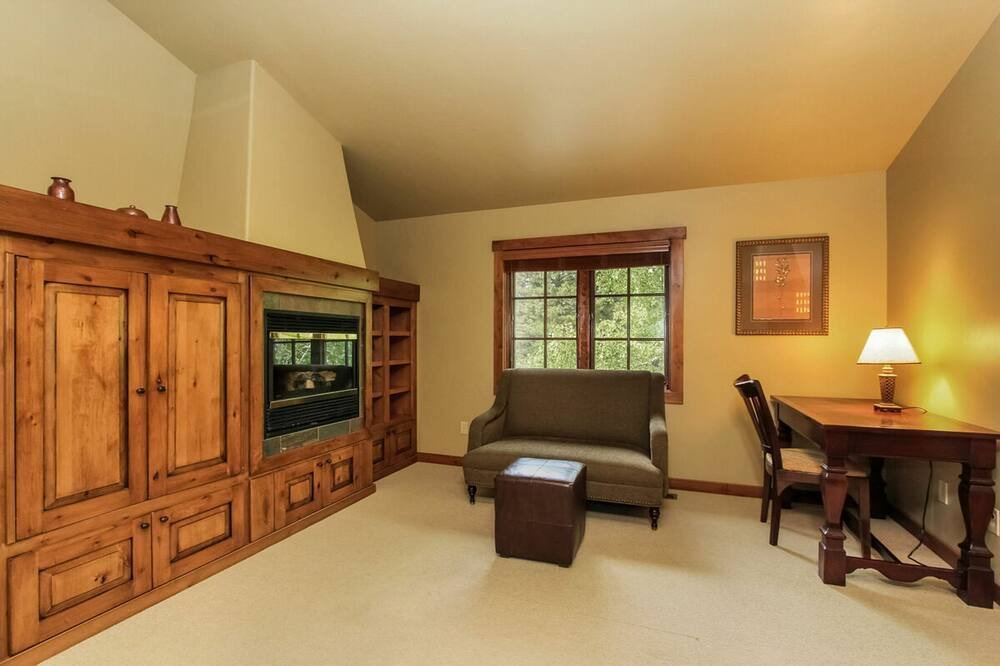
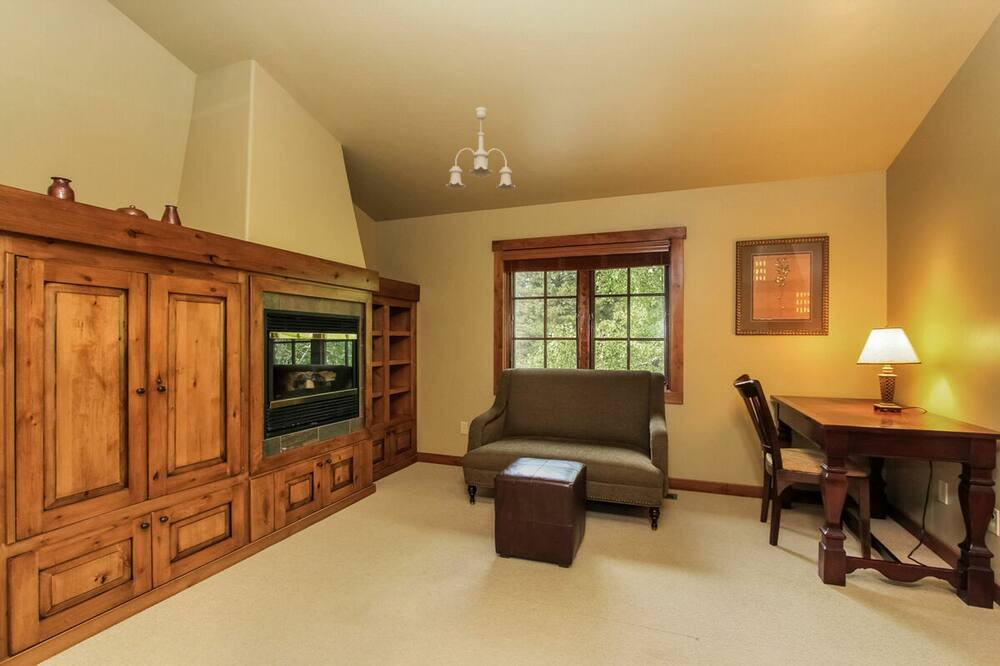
+ ceiling light fixture (480, 143)
